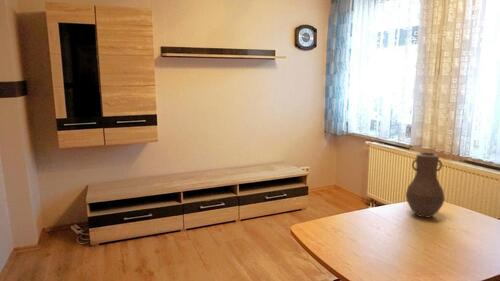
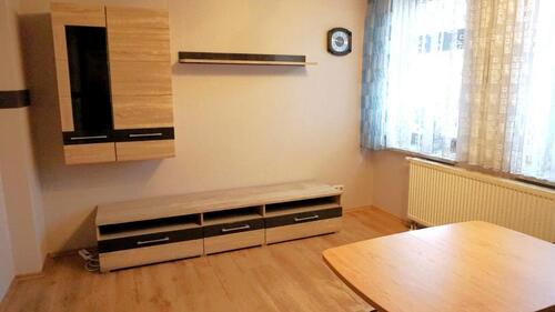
- vase (425, 184)
